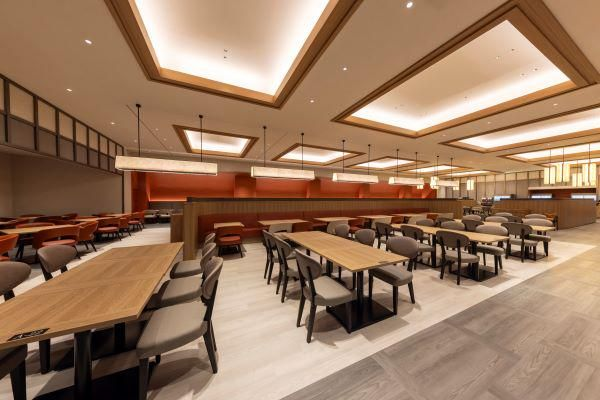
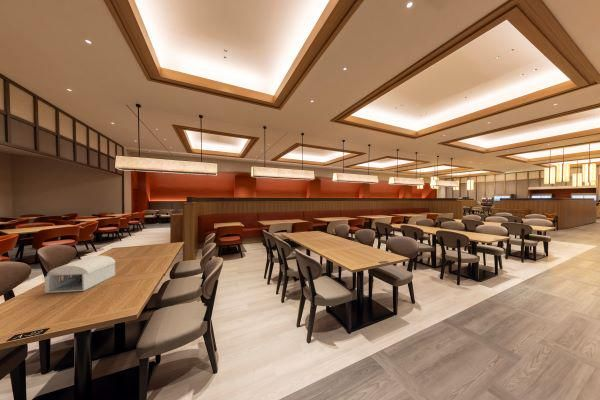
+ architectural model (83, 271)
